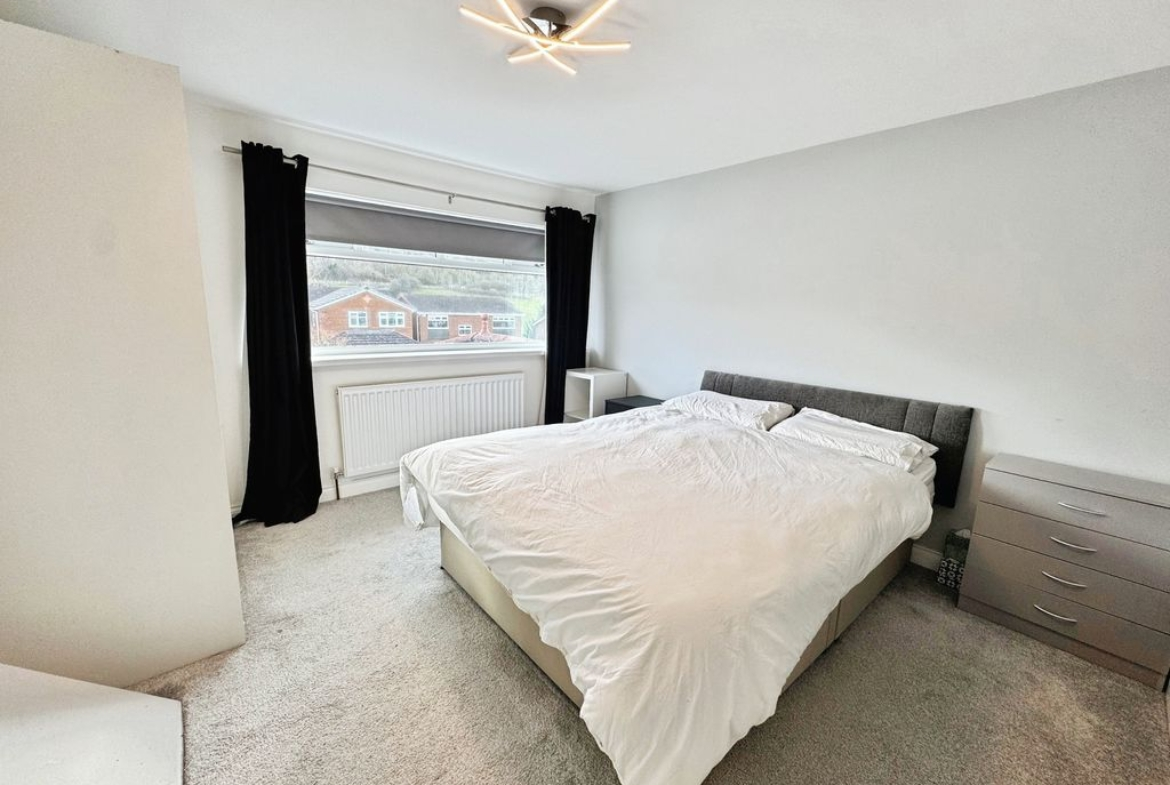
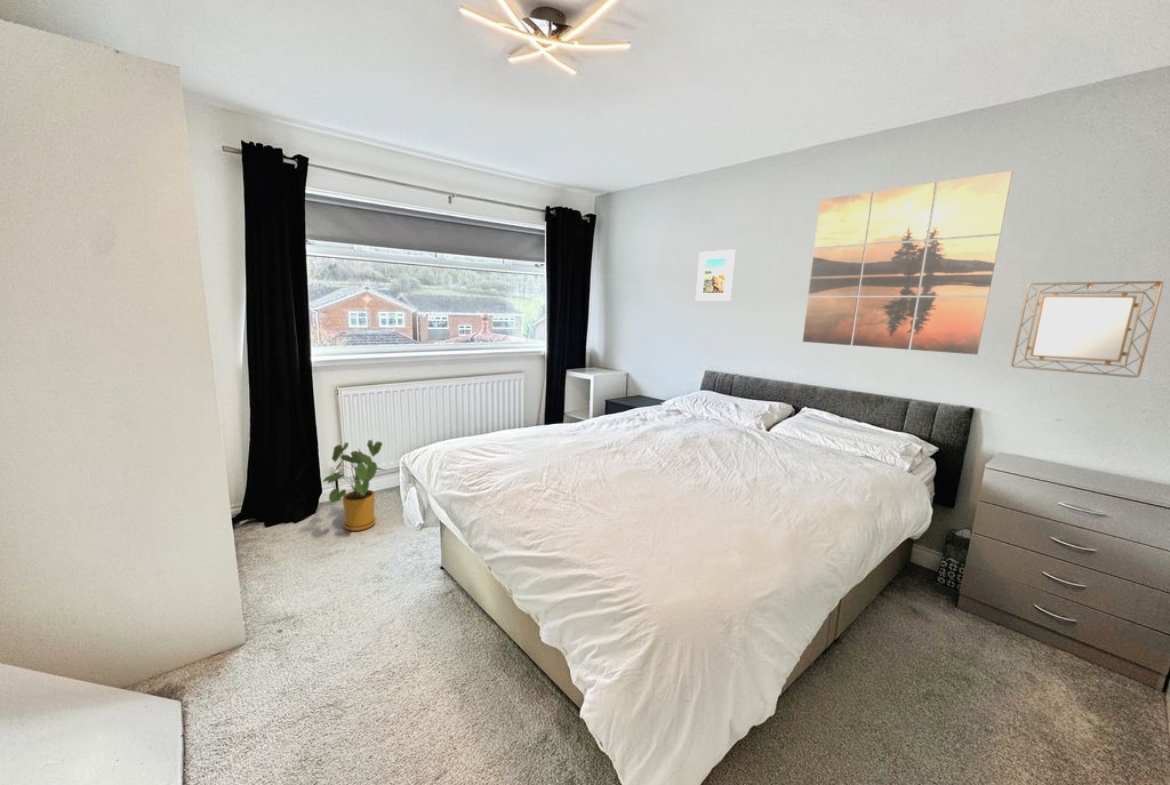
+ house plant (355, 486)
+ wall art (891, 269)
+ home mirror (1080, 327)
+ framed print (714, 276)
